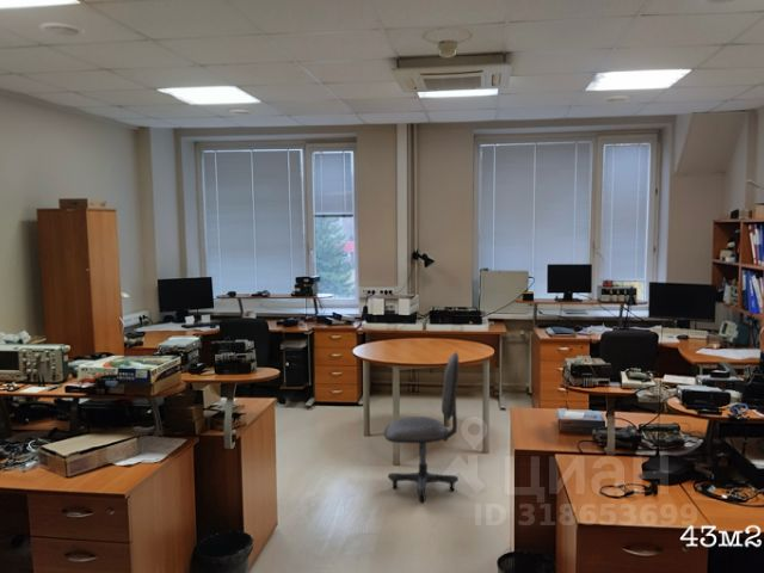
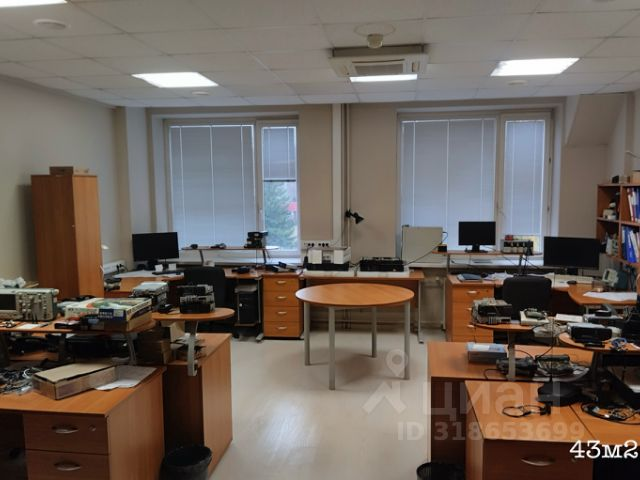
- office chair (421, 420)
